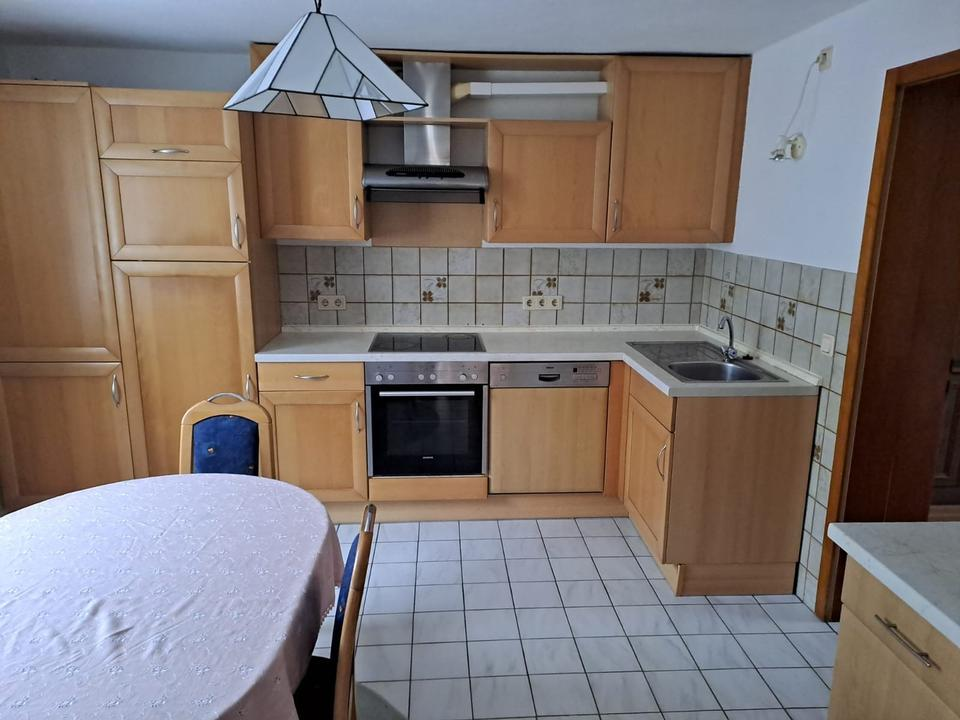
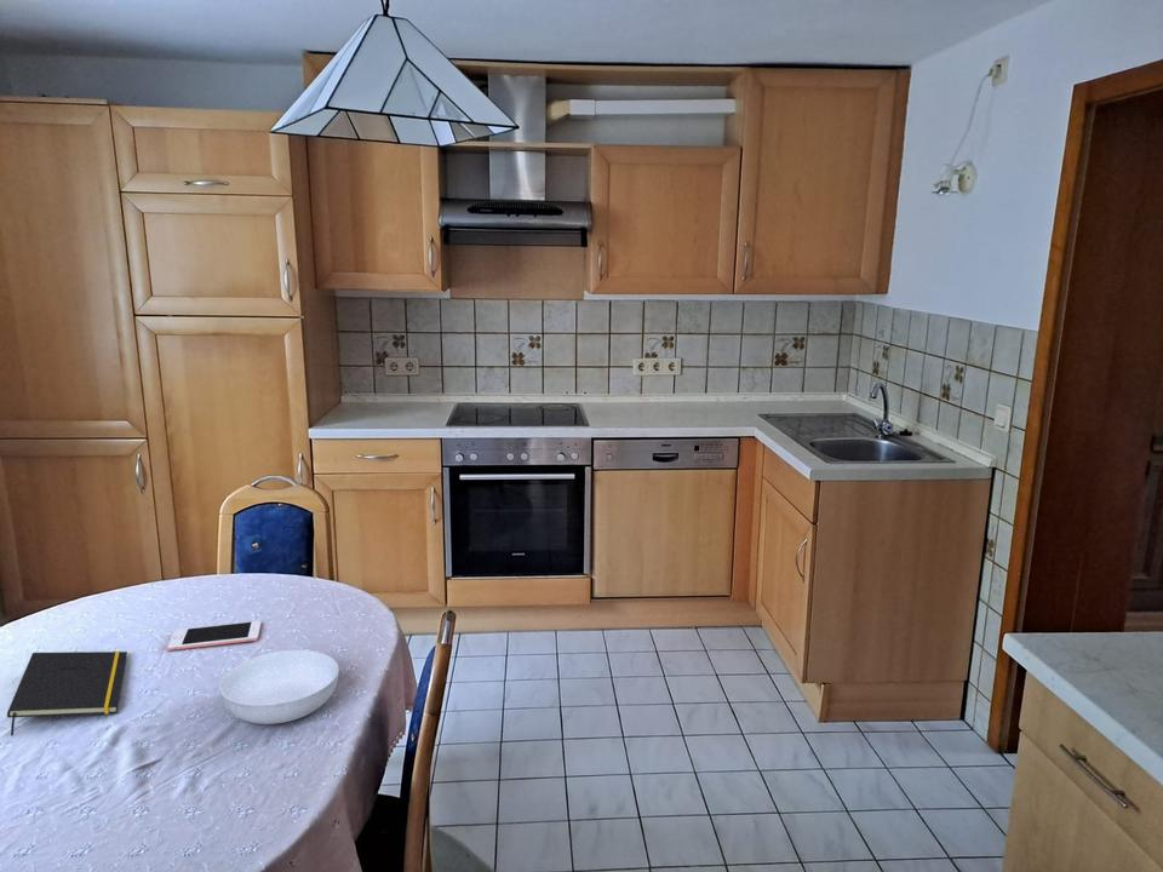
+ cell phone (216, 635)
+ notepad (73, 681)
+ serving bowl (281, 690)
